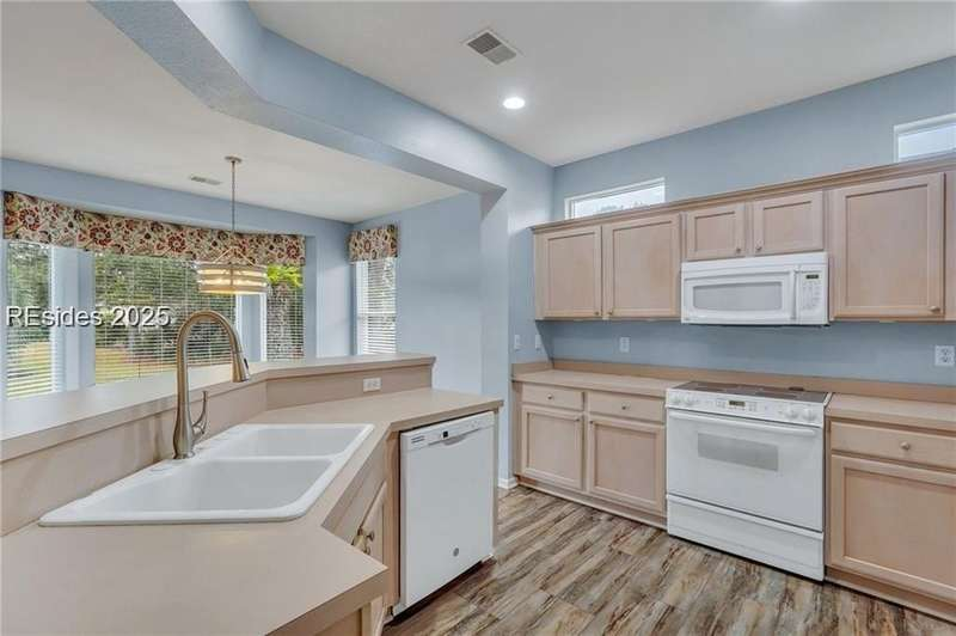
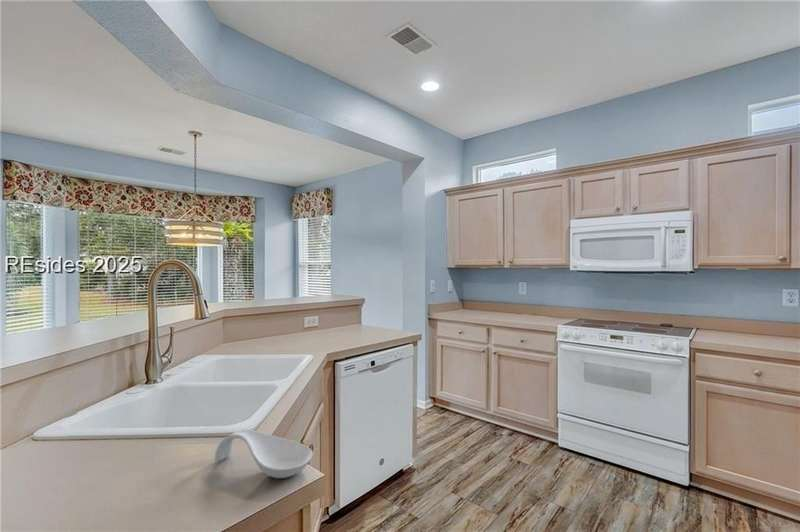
+ spoon rest (262, 451)
